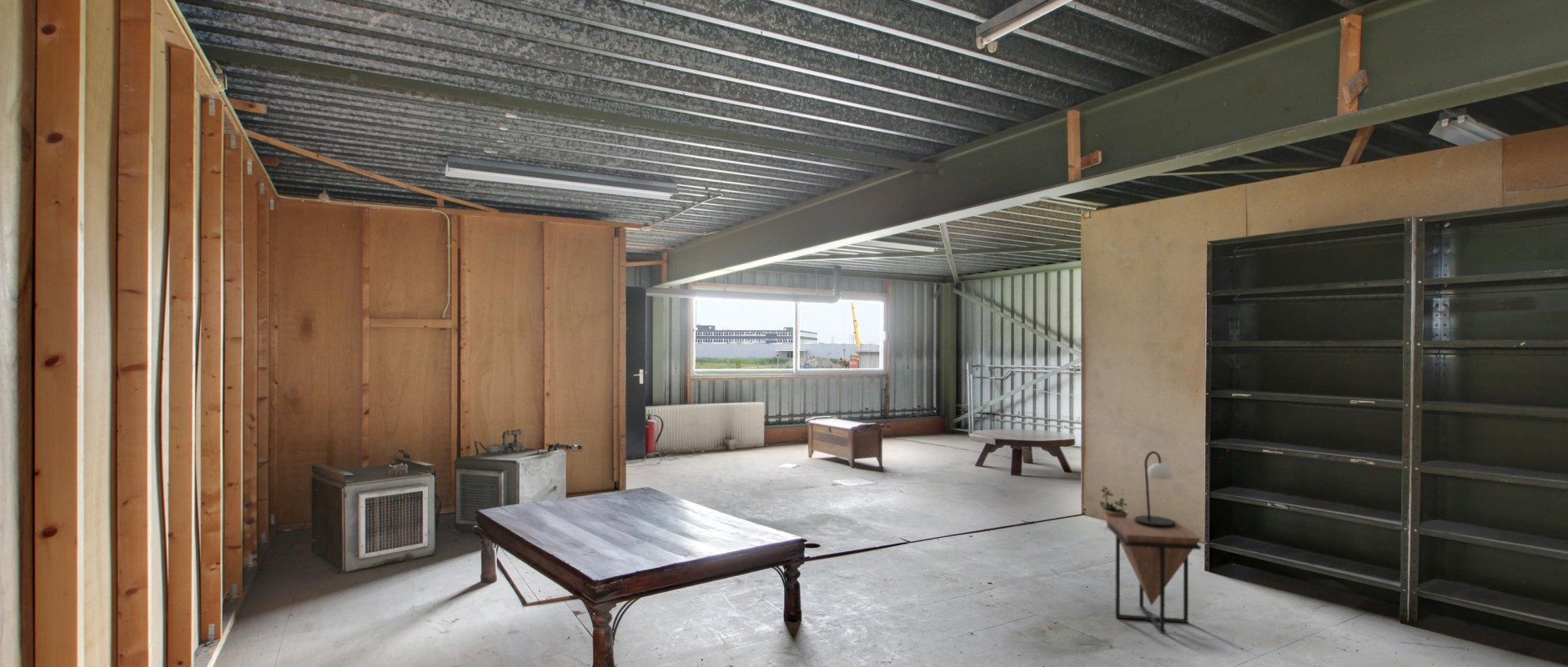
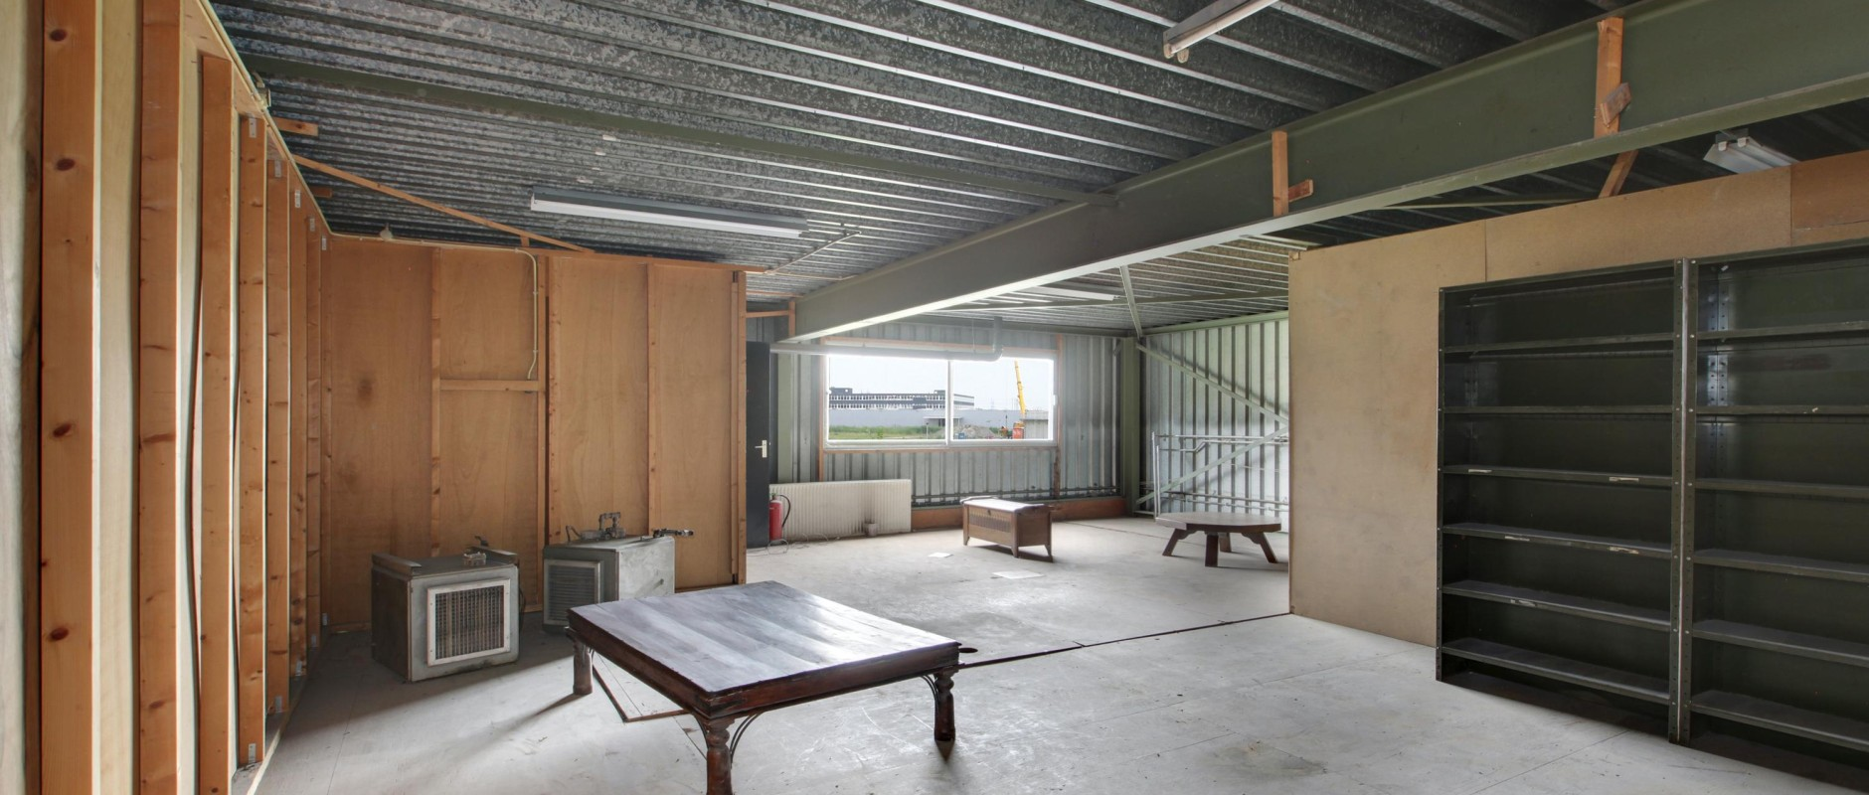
- side table (1151, 573)
- potted plant (1115, 506)
- table lamp (1148, 486)
